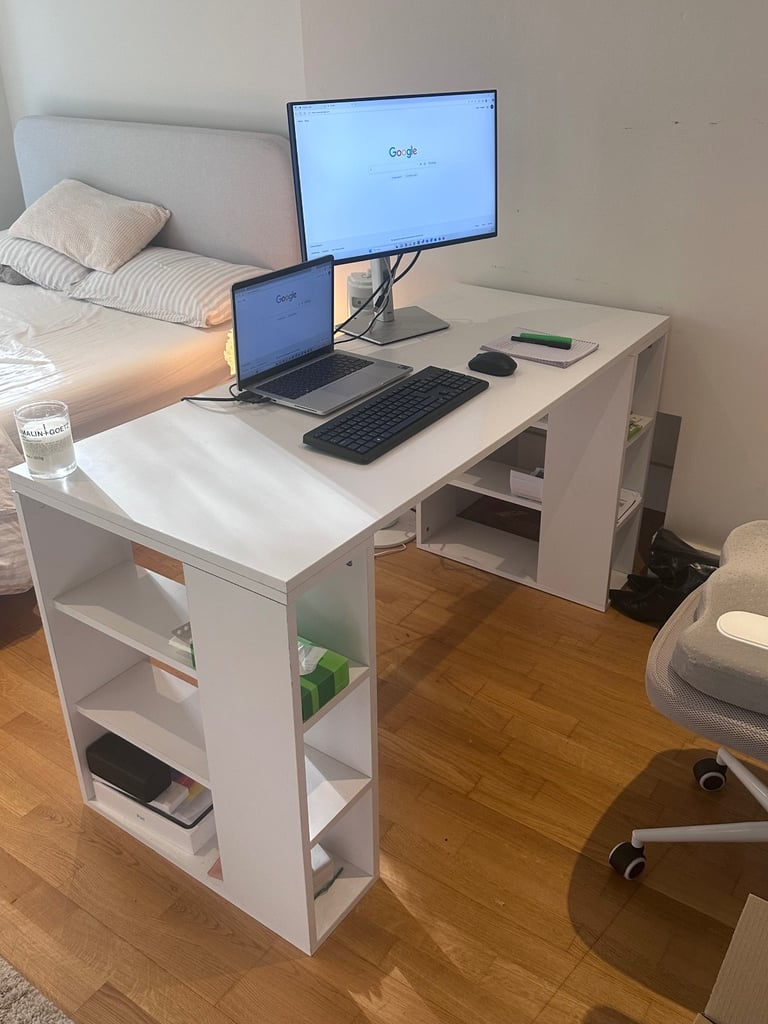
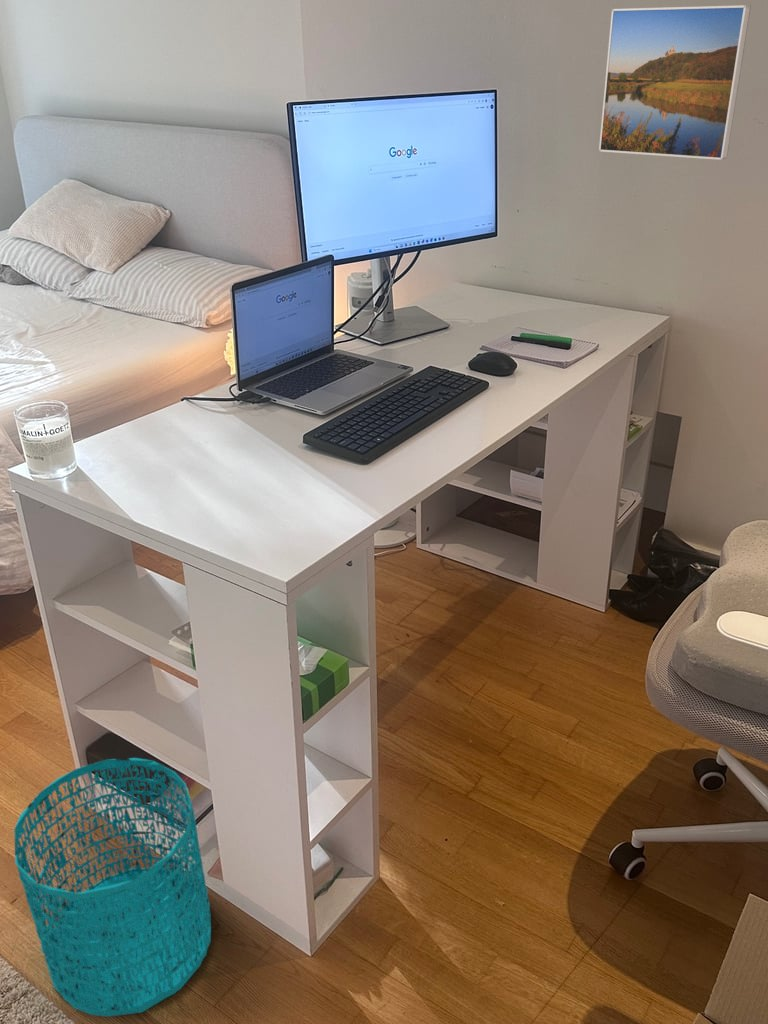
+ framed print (669, 83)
+ wastebasket (118, 882)
